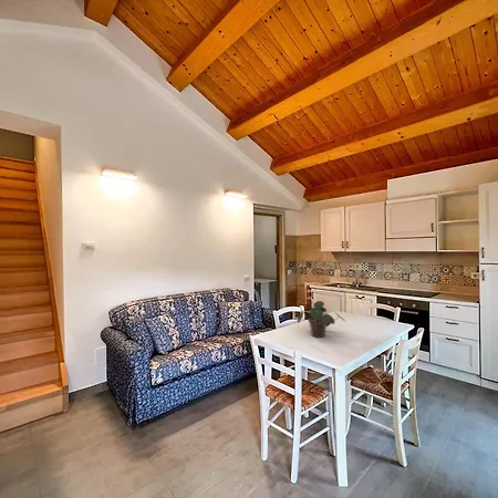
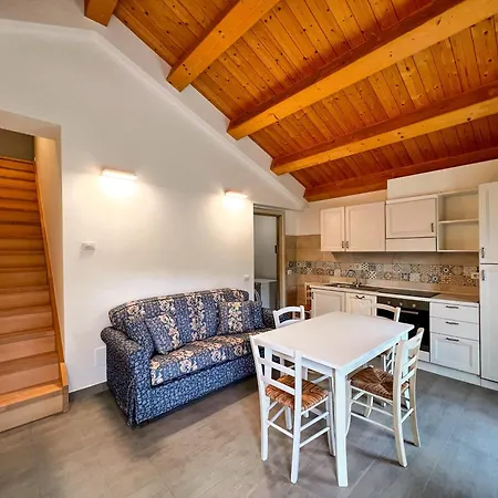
- potted plant (319, 318)
